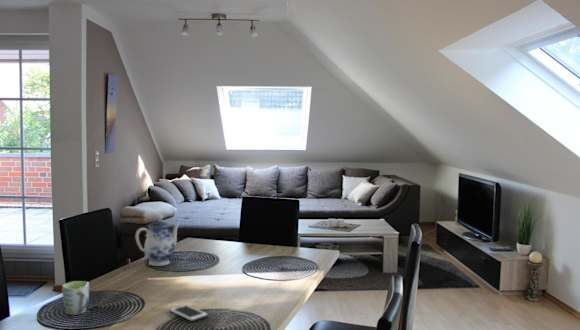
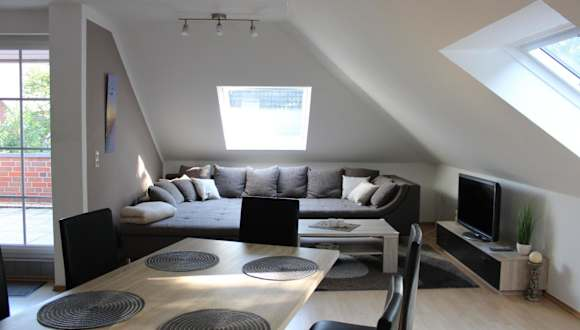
- mug (78, 298)
- teapot (159, 238)
- cell phone (188, 312)
